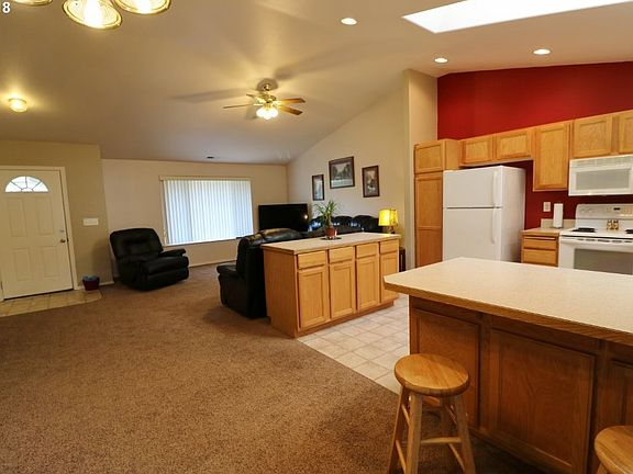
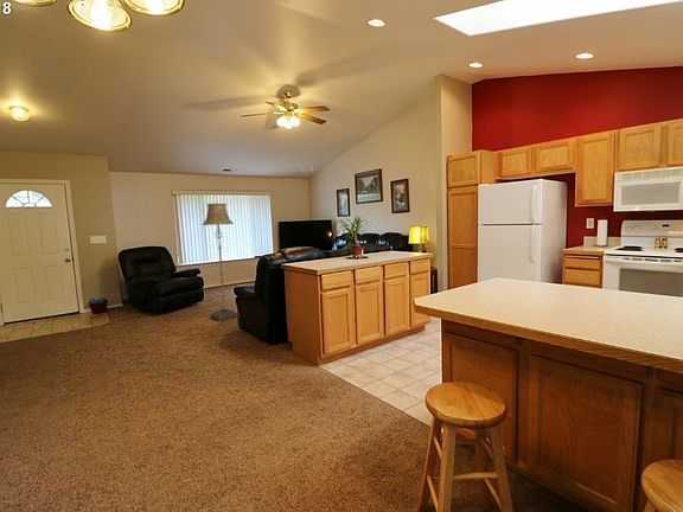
+ floor lamp (221, 261)
